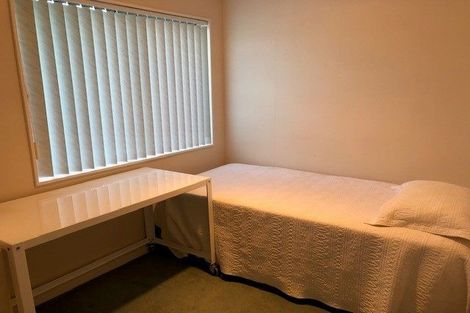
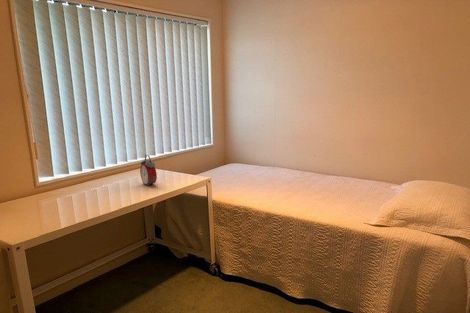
+ alarm clock (148, 169)
